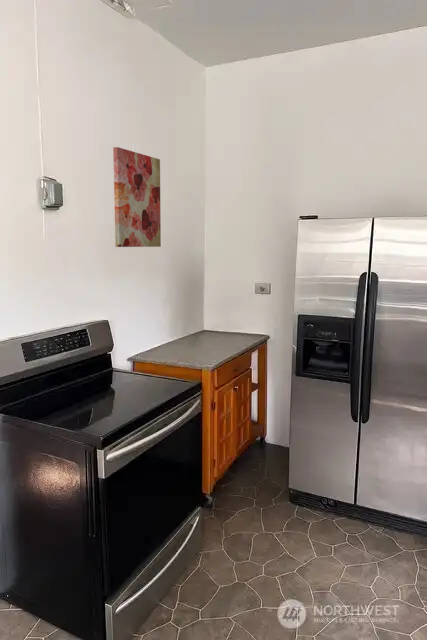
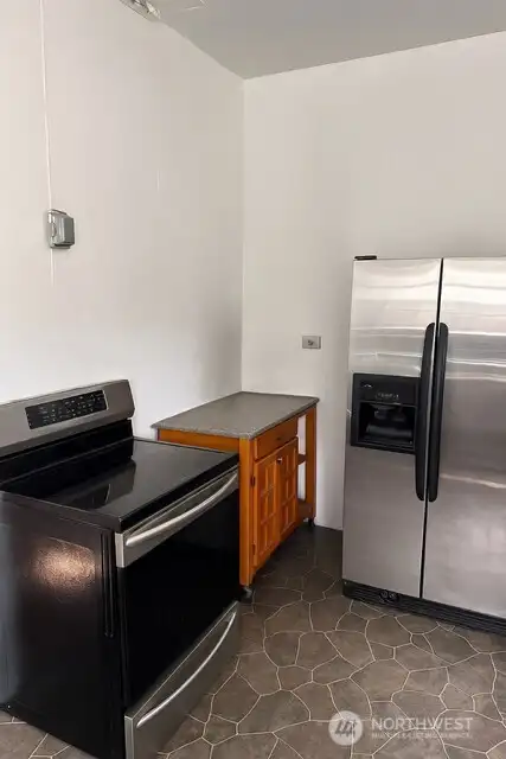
- wall art (138, 200)
